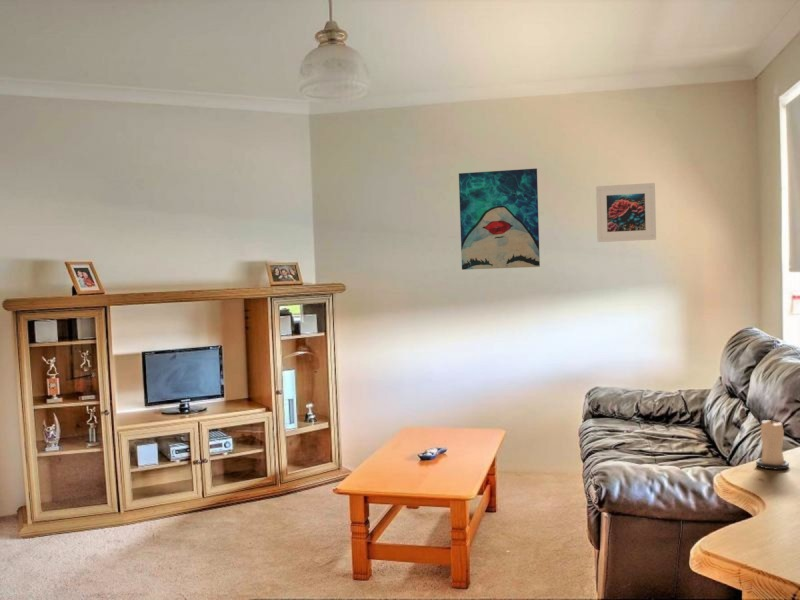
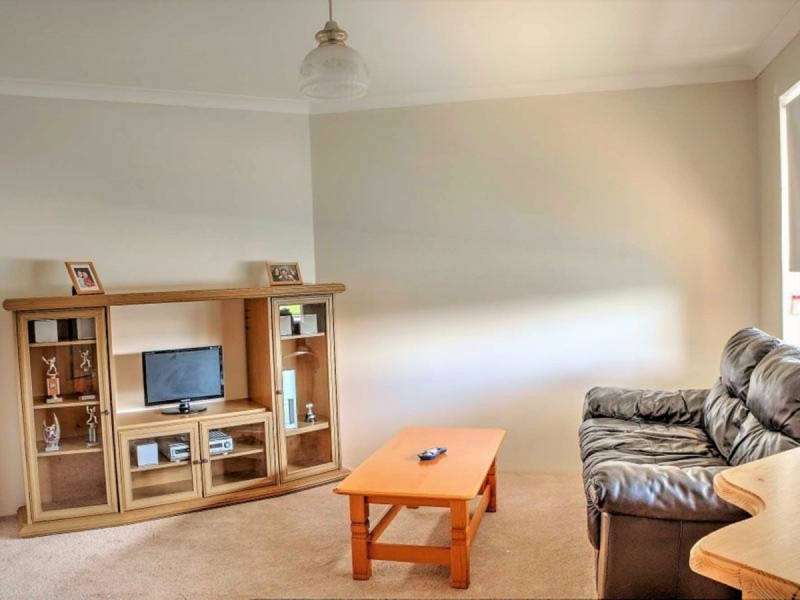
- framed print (625, 212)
- wall art (499, 219)
- candle (772, 441)
